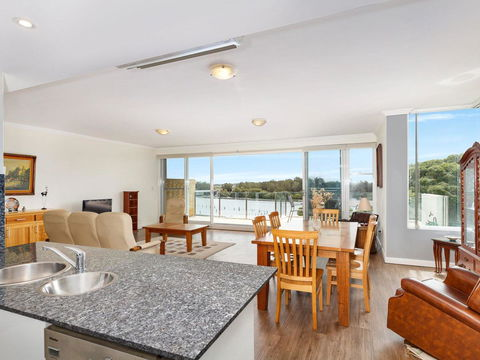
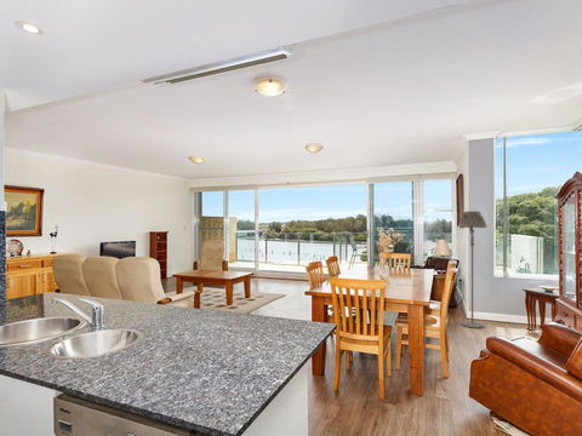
+ floor lamp (472, 268)
